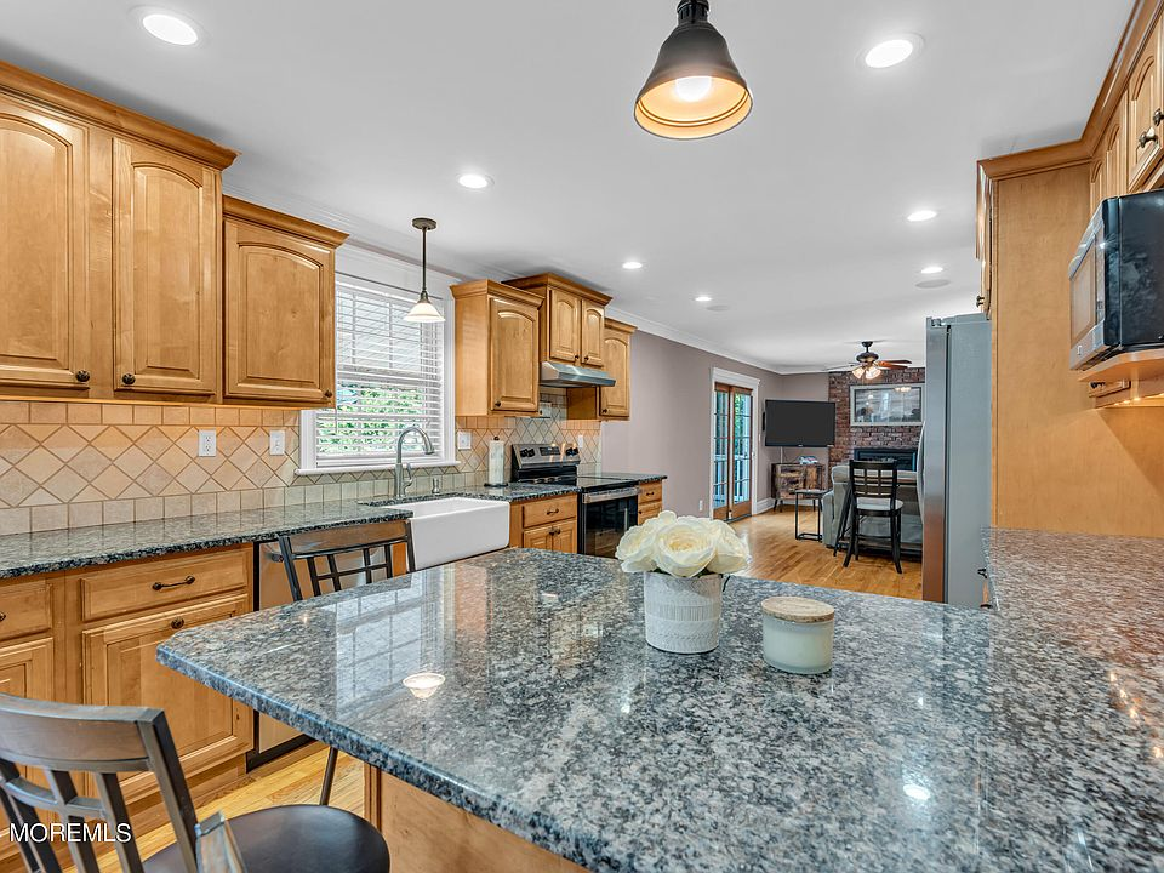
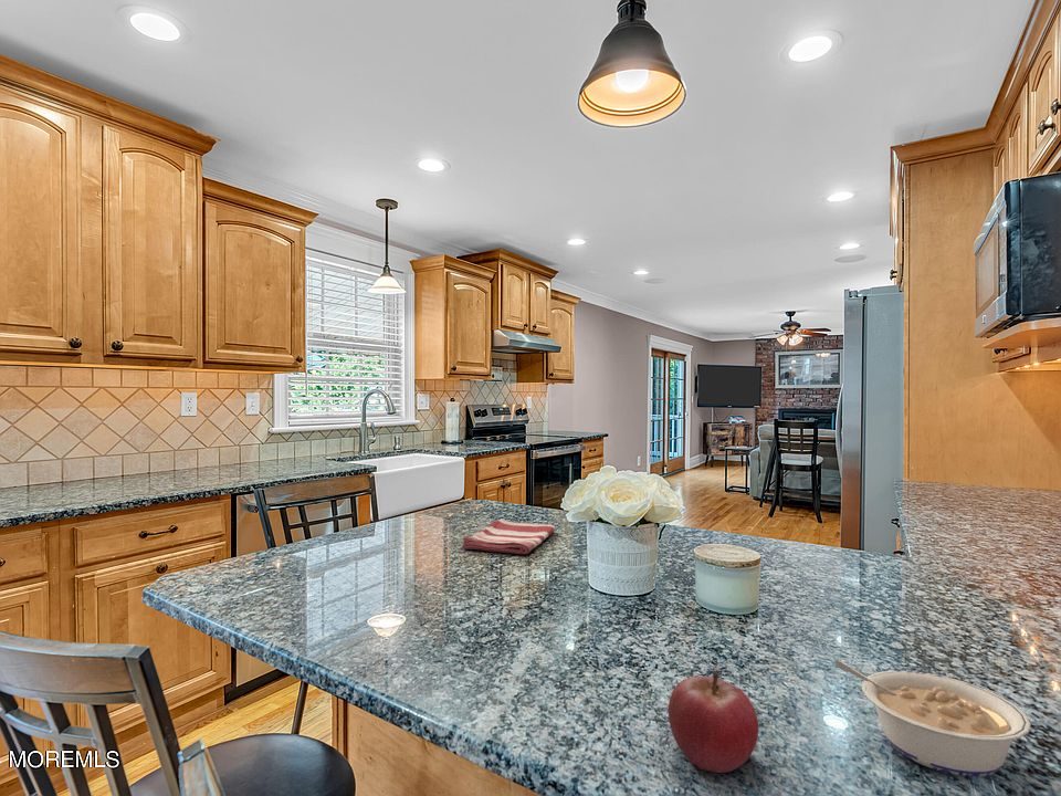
+ legume (934, 719)
+ dish towel (512, 534)
+ fruit (712, 713)
